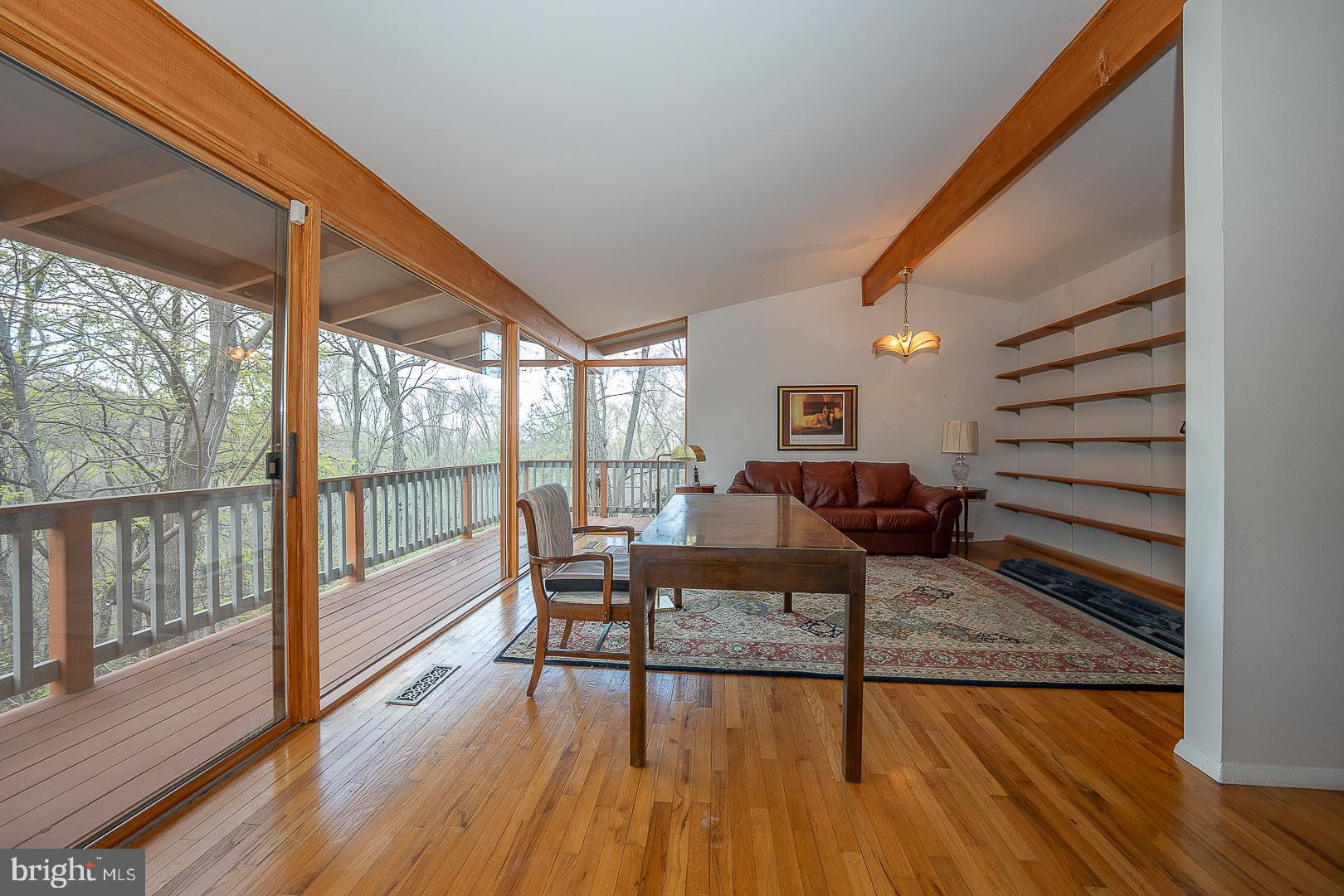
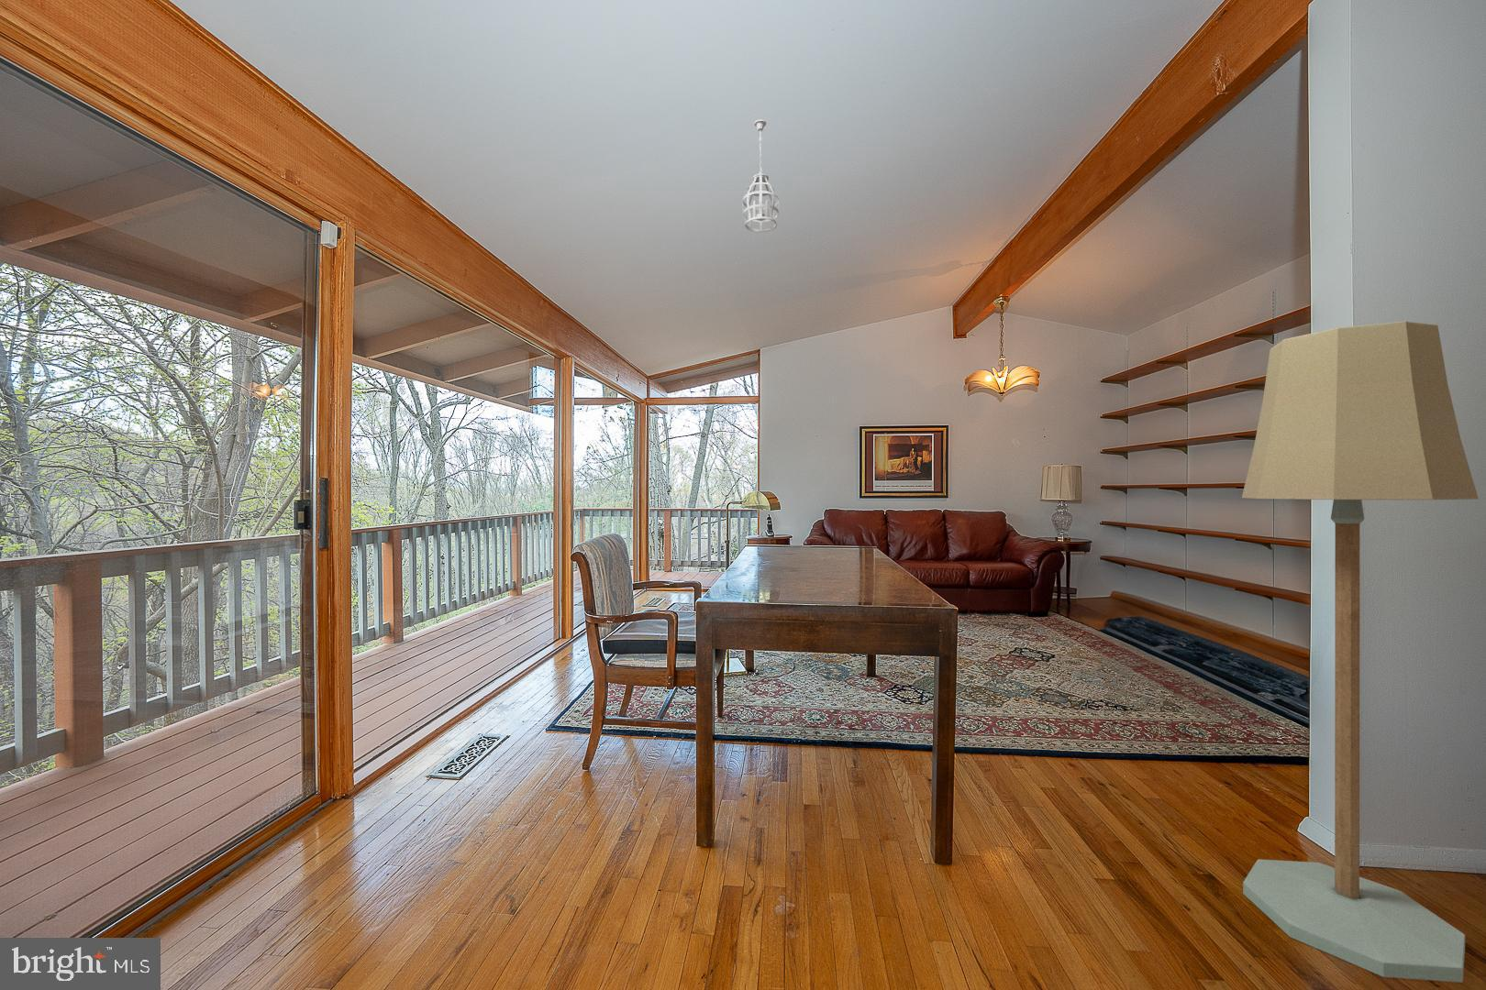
+ floor lamp (1347, 629)
+ pendant light (761, 175)
